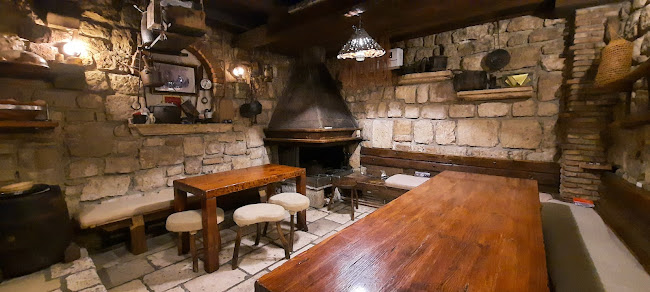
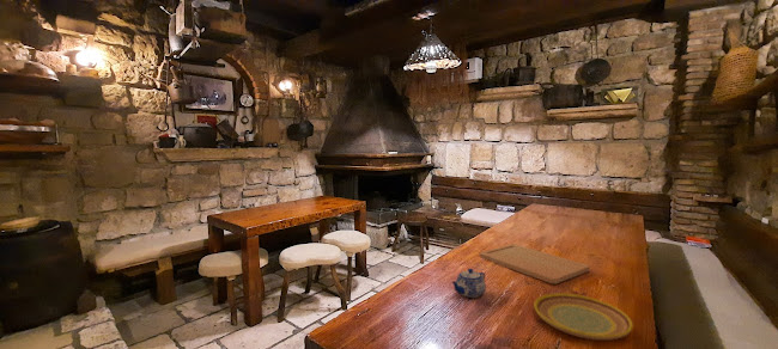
+ cutting board (530, 261)
+ plate (579, 317)
+ teapot (468, 281)
